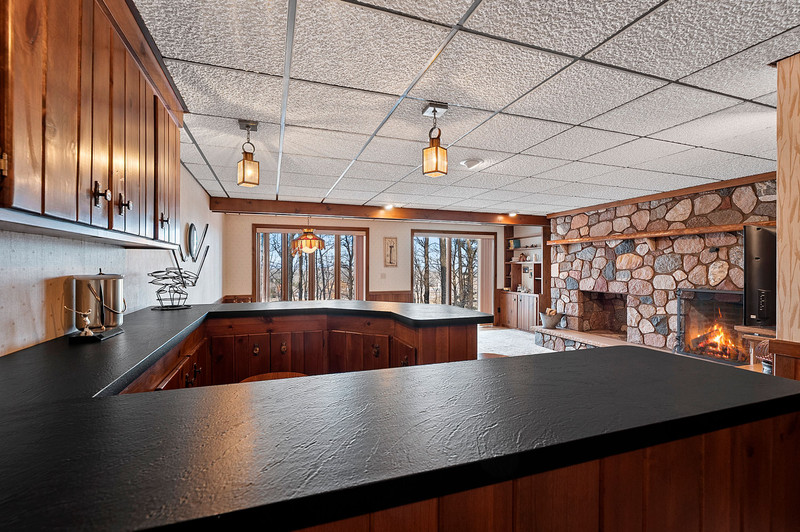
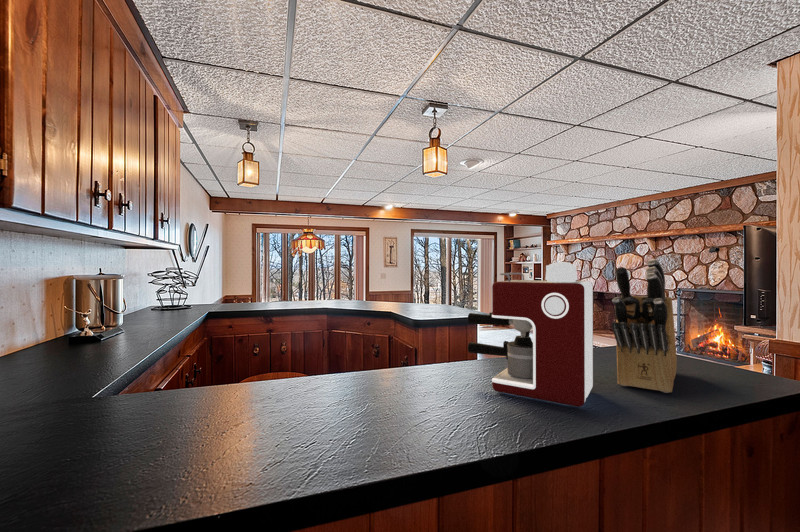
+ coffee maker (523, 324)
+ knife block (646, 320)
